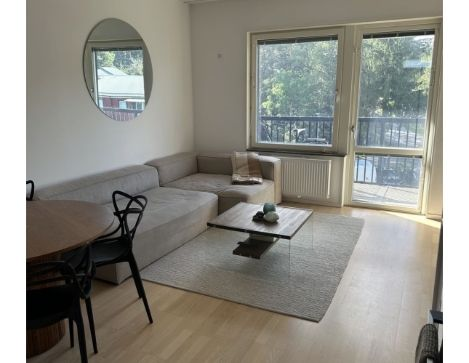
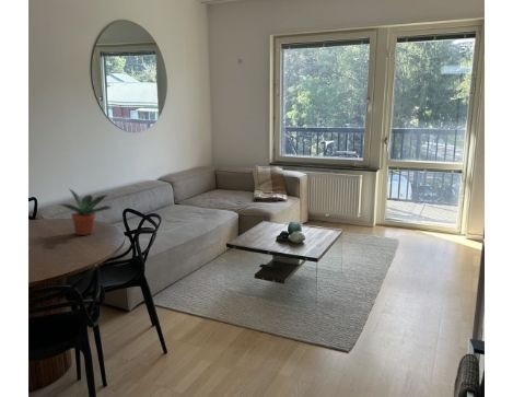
+ potted plant (84, 211)
